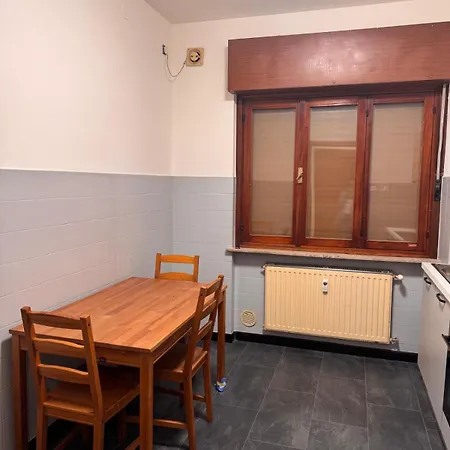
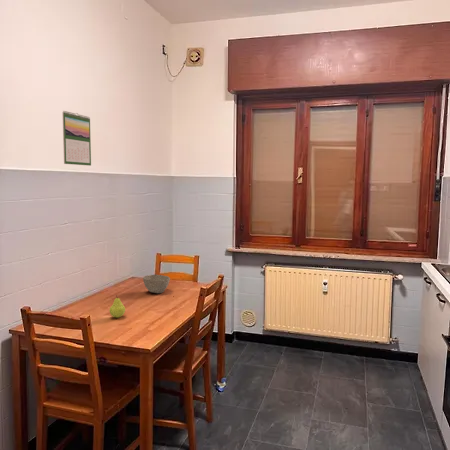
+ fruit (117, 306)
+ calendar (77, 139)
+ bowl (156, 284)
